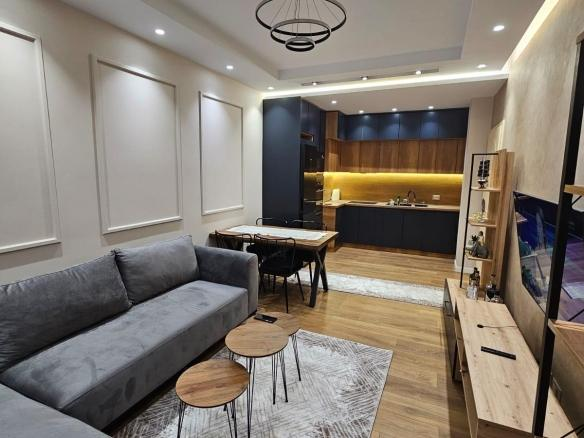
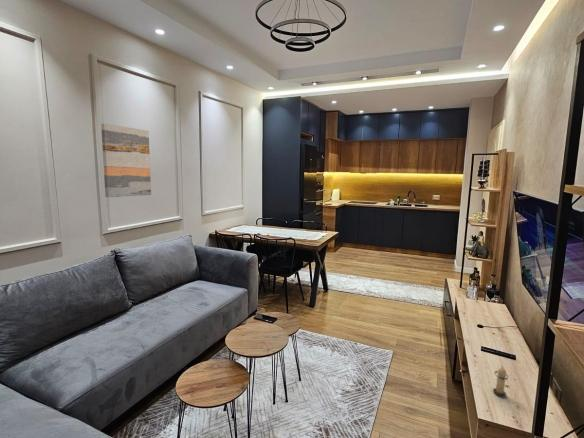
+ wall art (128, 162)
+ candle (501, 379)
